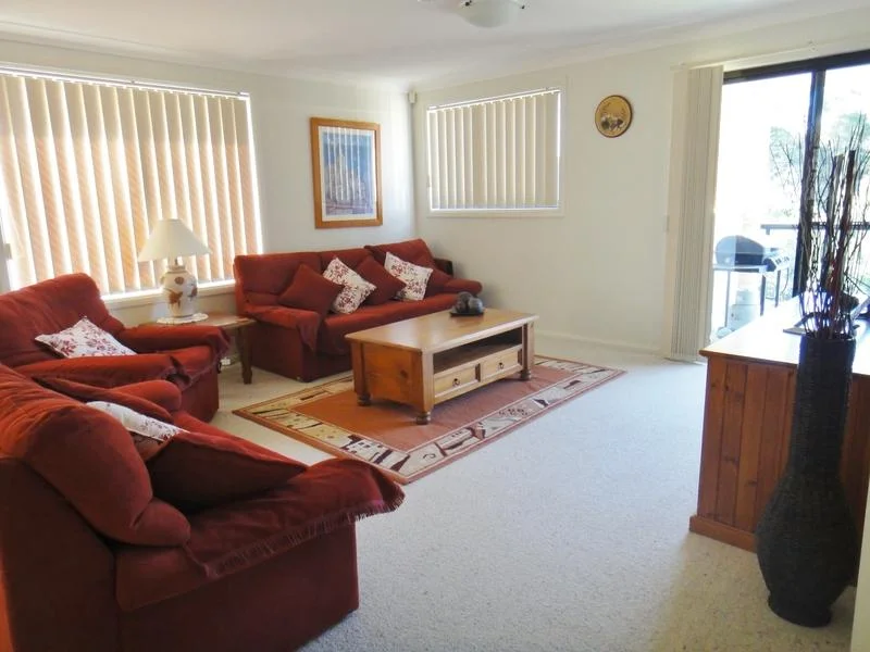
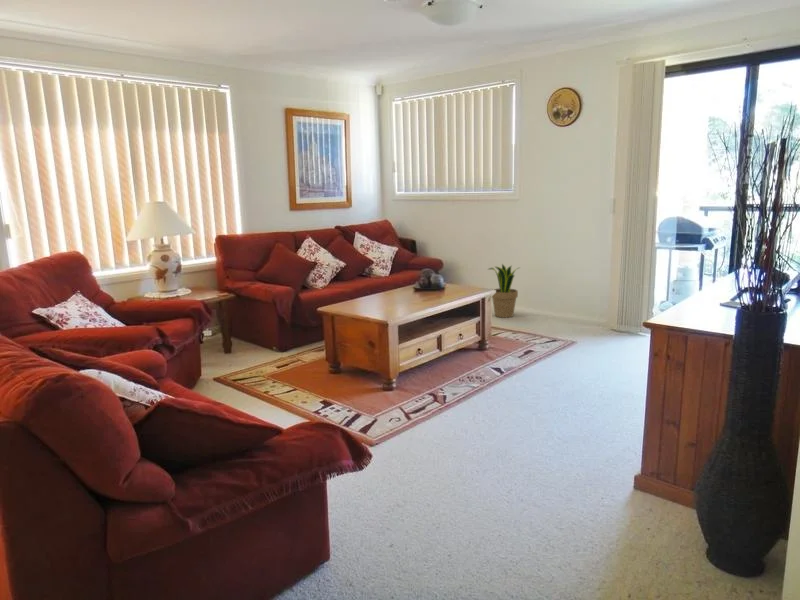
+ potted plant (504, 290)
